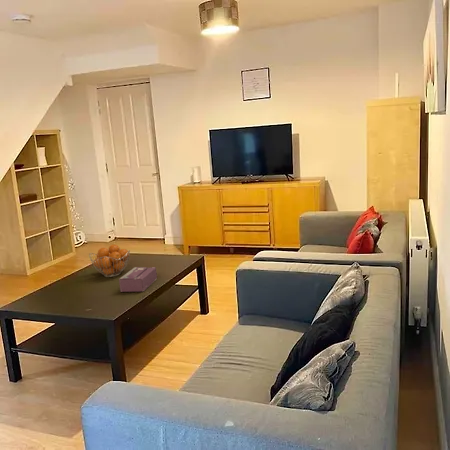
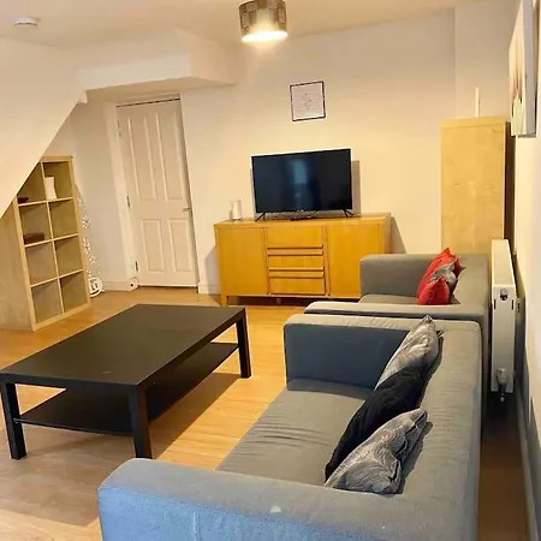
- tissue box (138, 278)
- fruit basket (110, 260)
